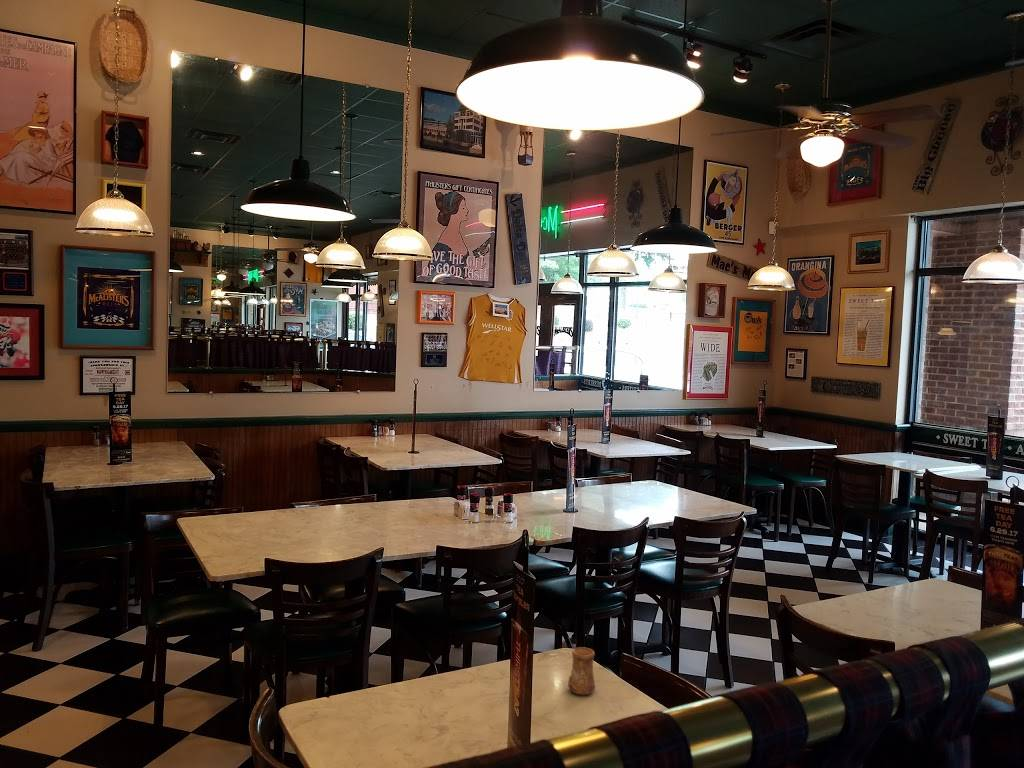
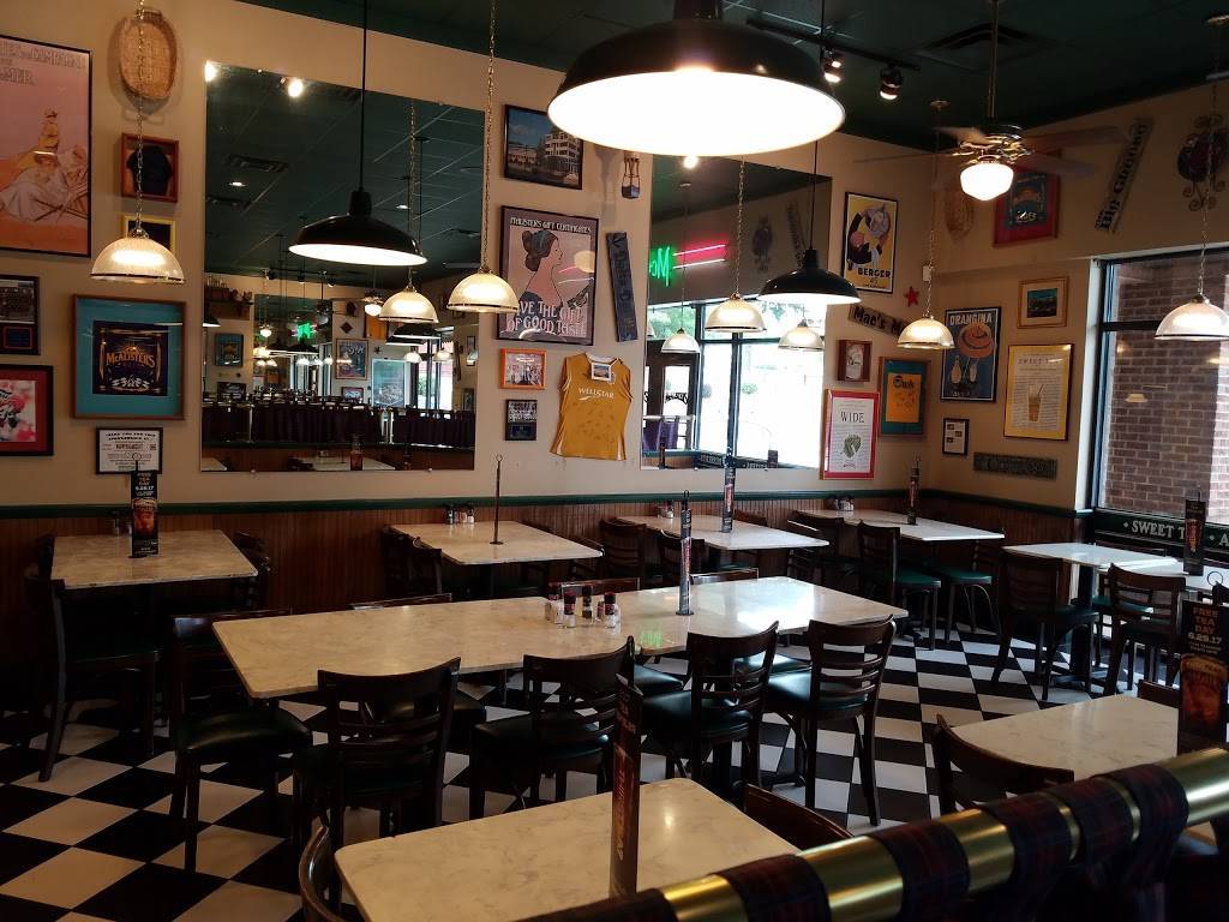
- cup (582, 671)
